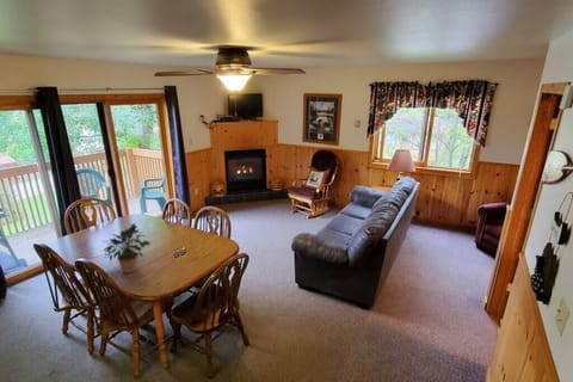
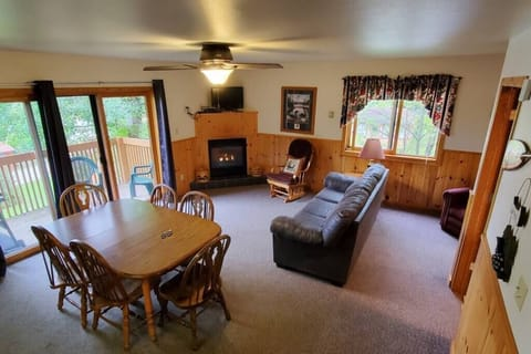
- potted plant (124, 247)
